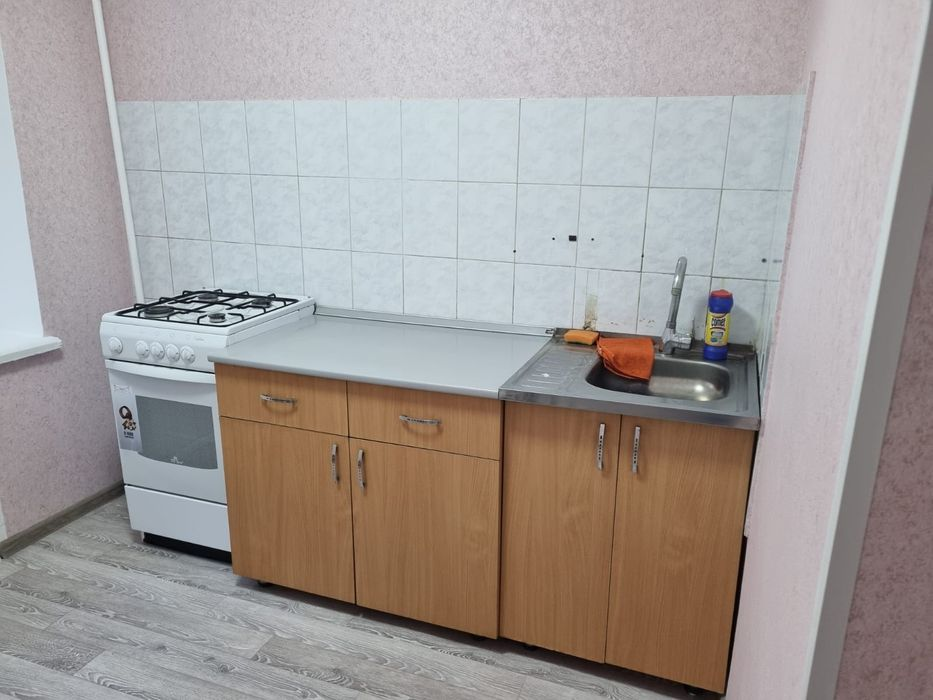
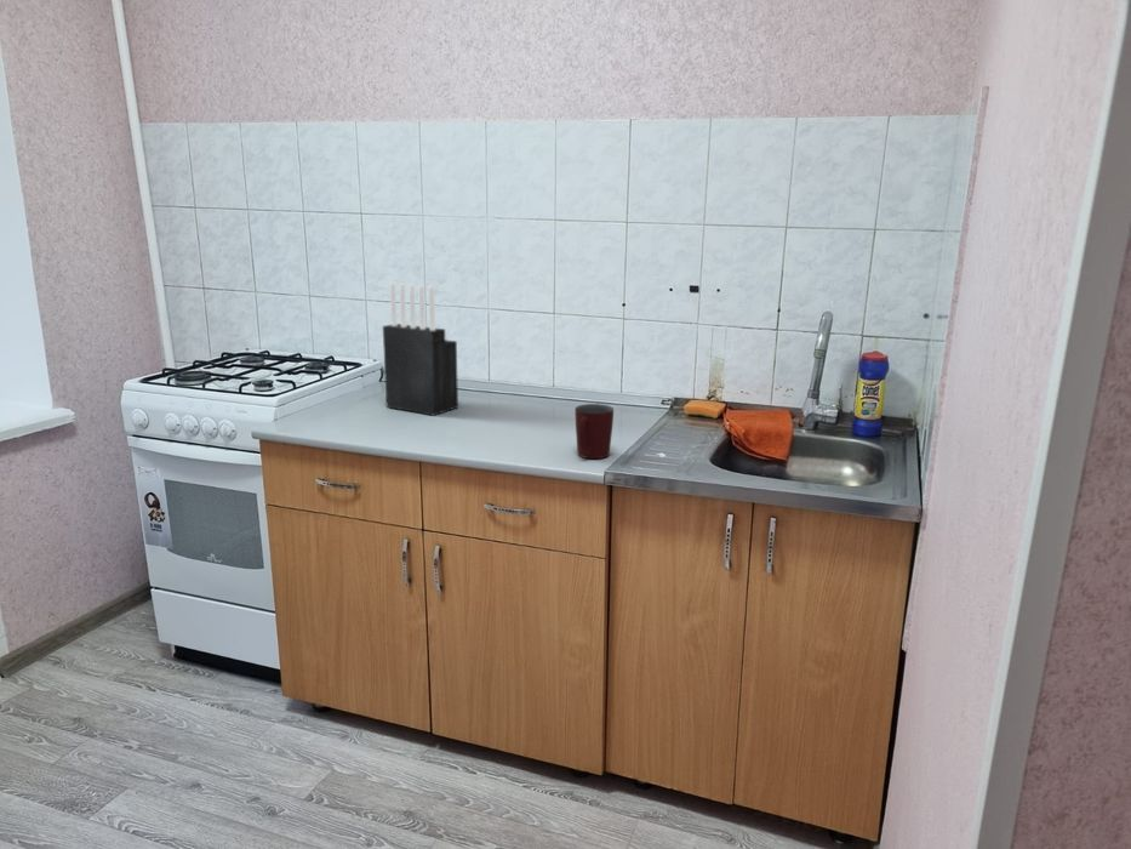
+ mug (590, 433)
+ knife block (422, 346)
